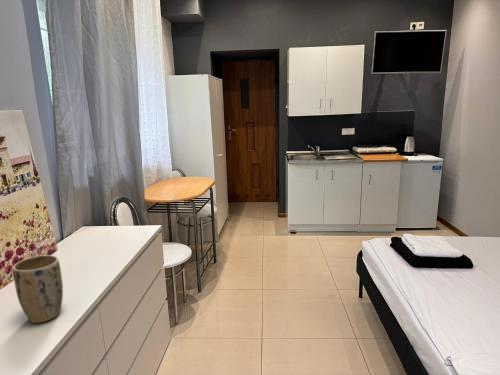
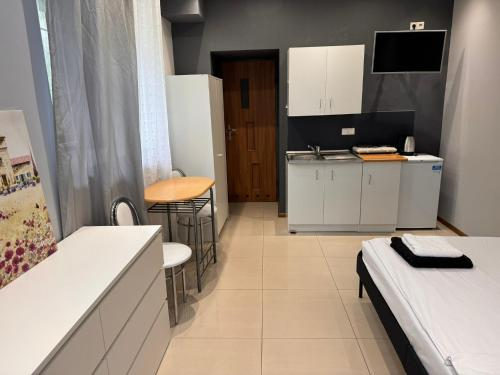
- plant pot (40, 289)
